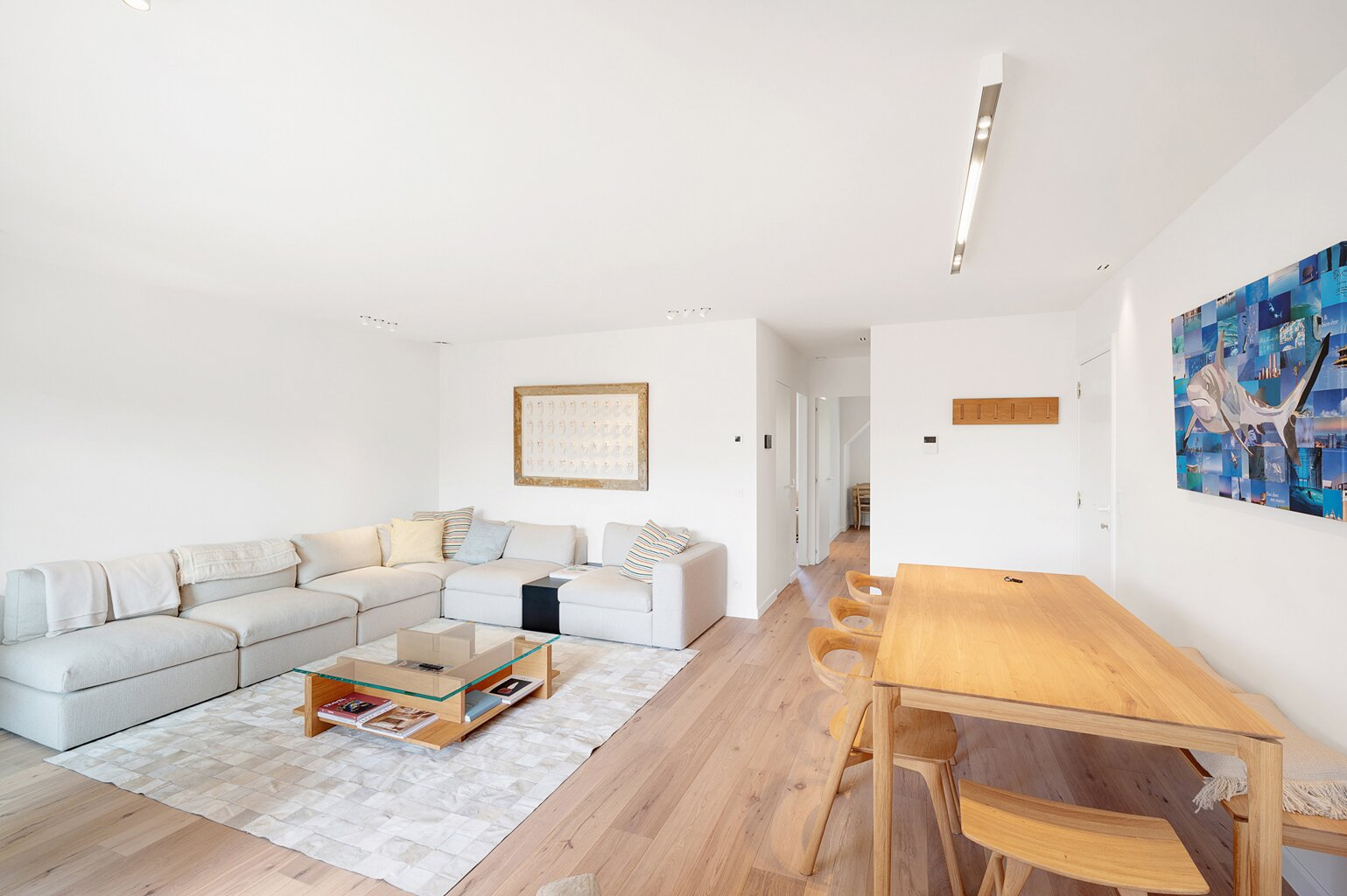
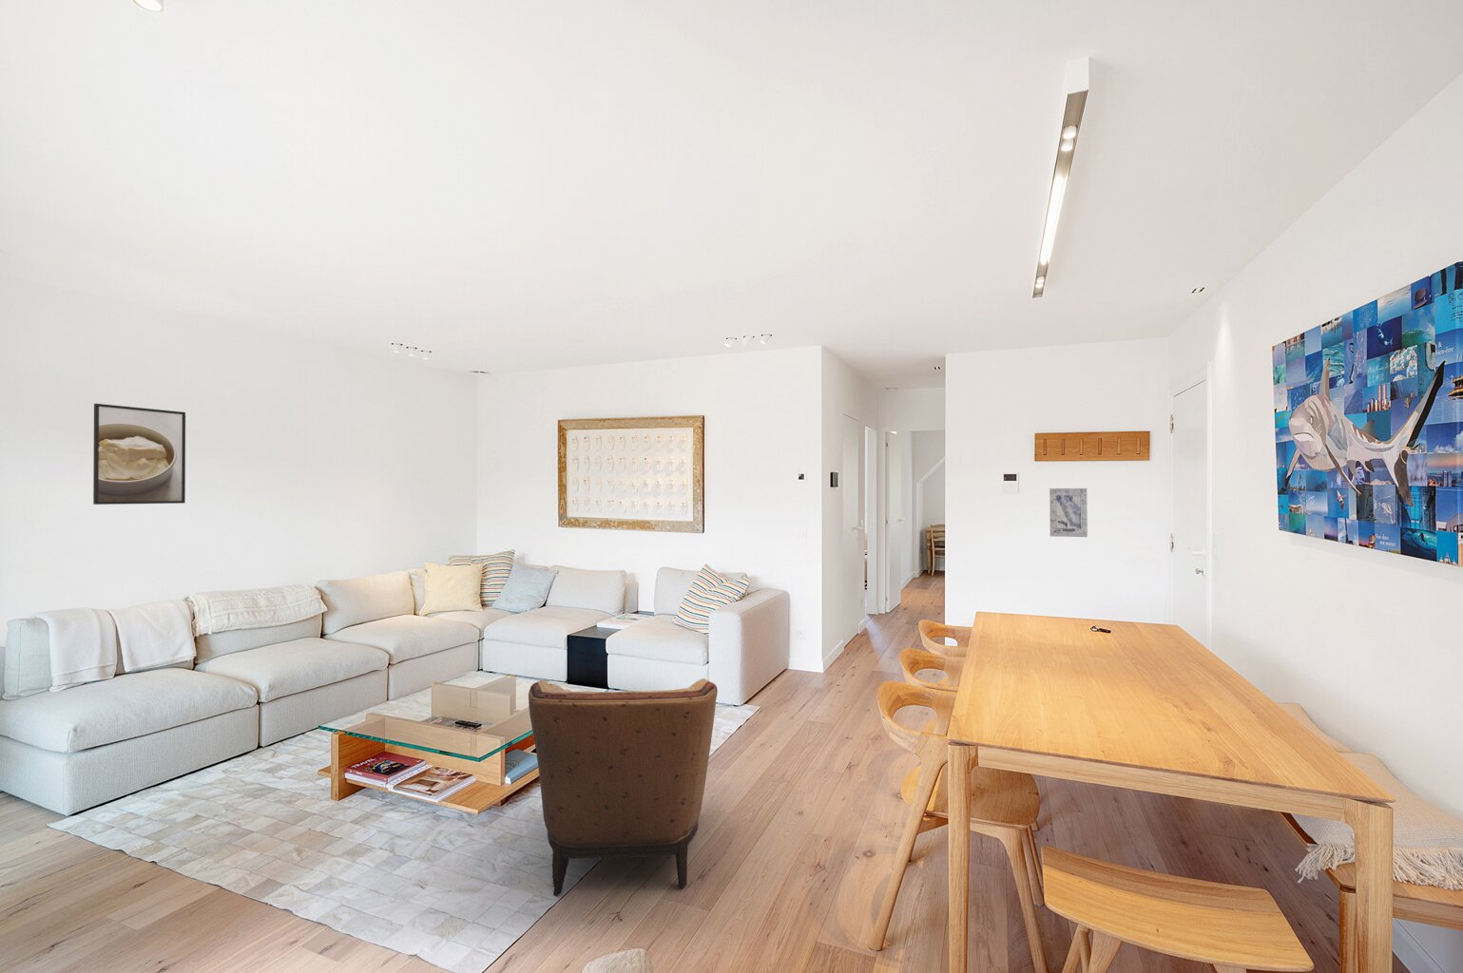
+ armchair (625, 763)
+ wall art (1068, 513)
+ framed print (141, 455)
